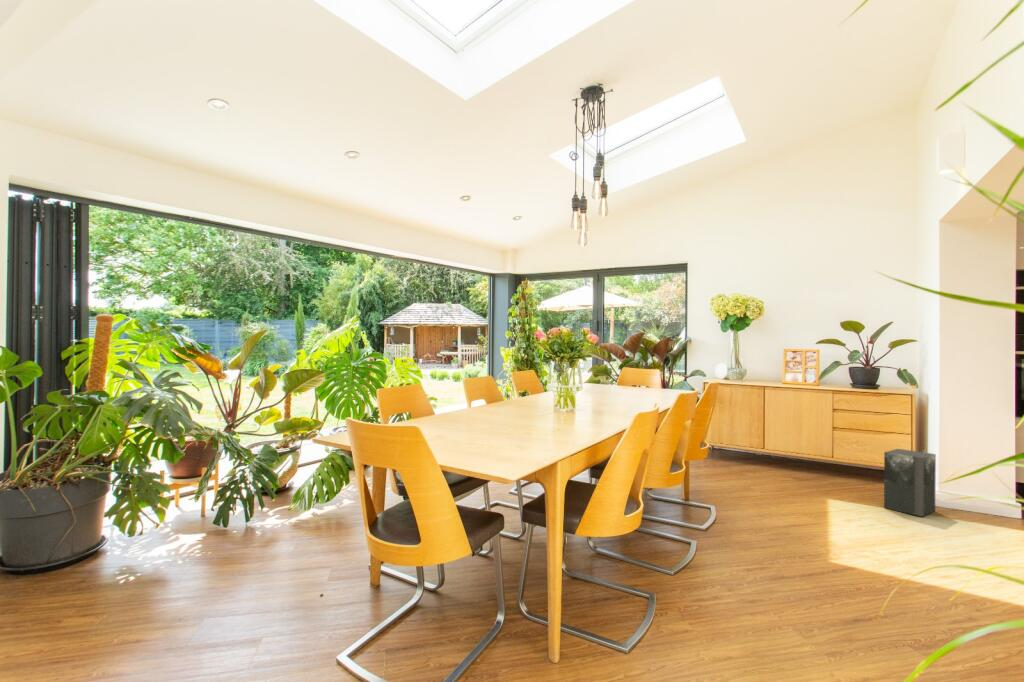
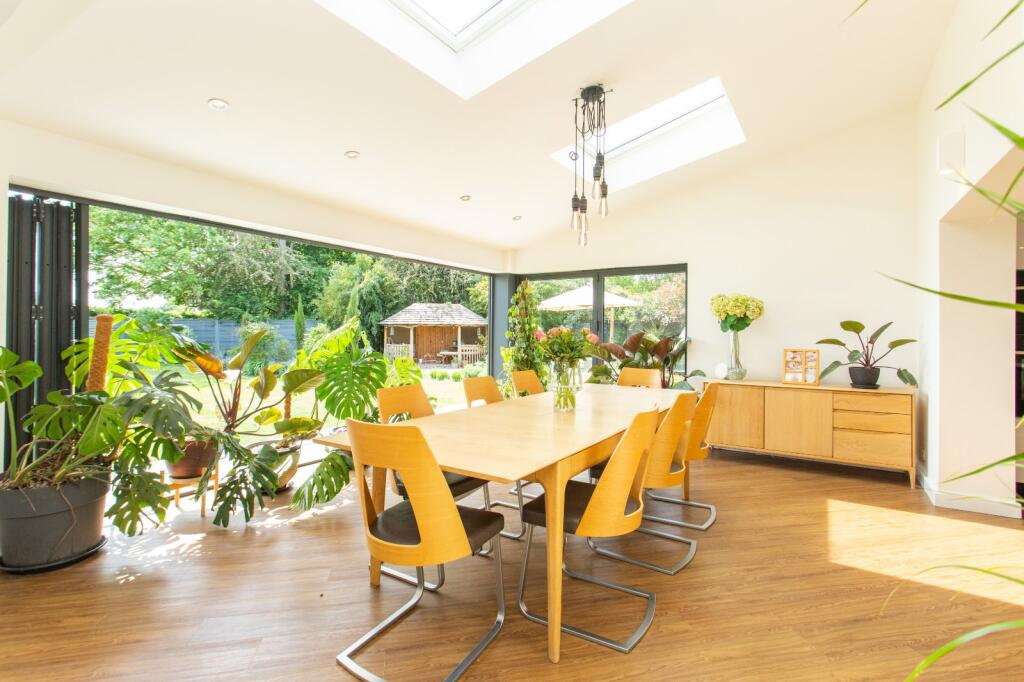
- speaker (909, 481)
